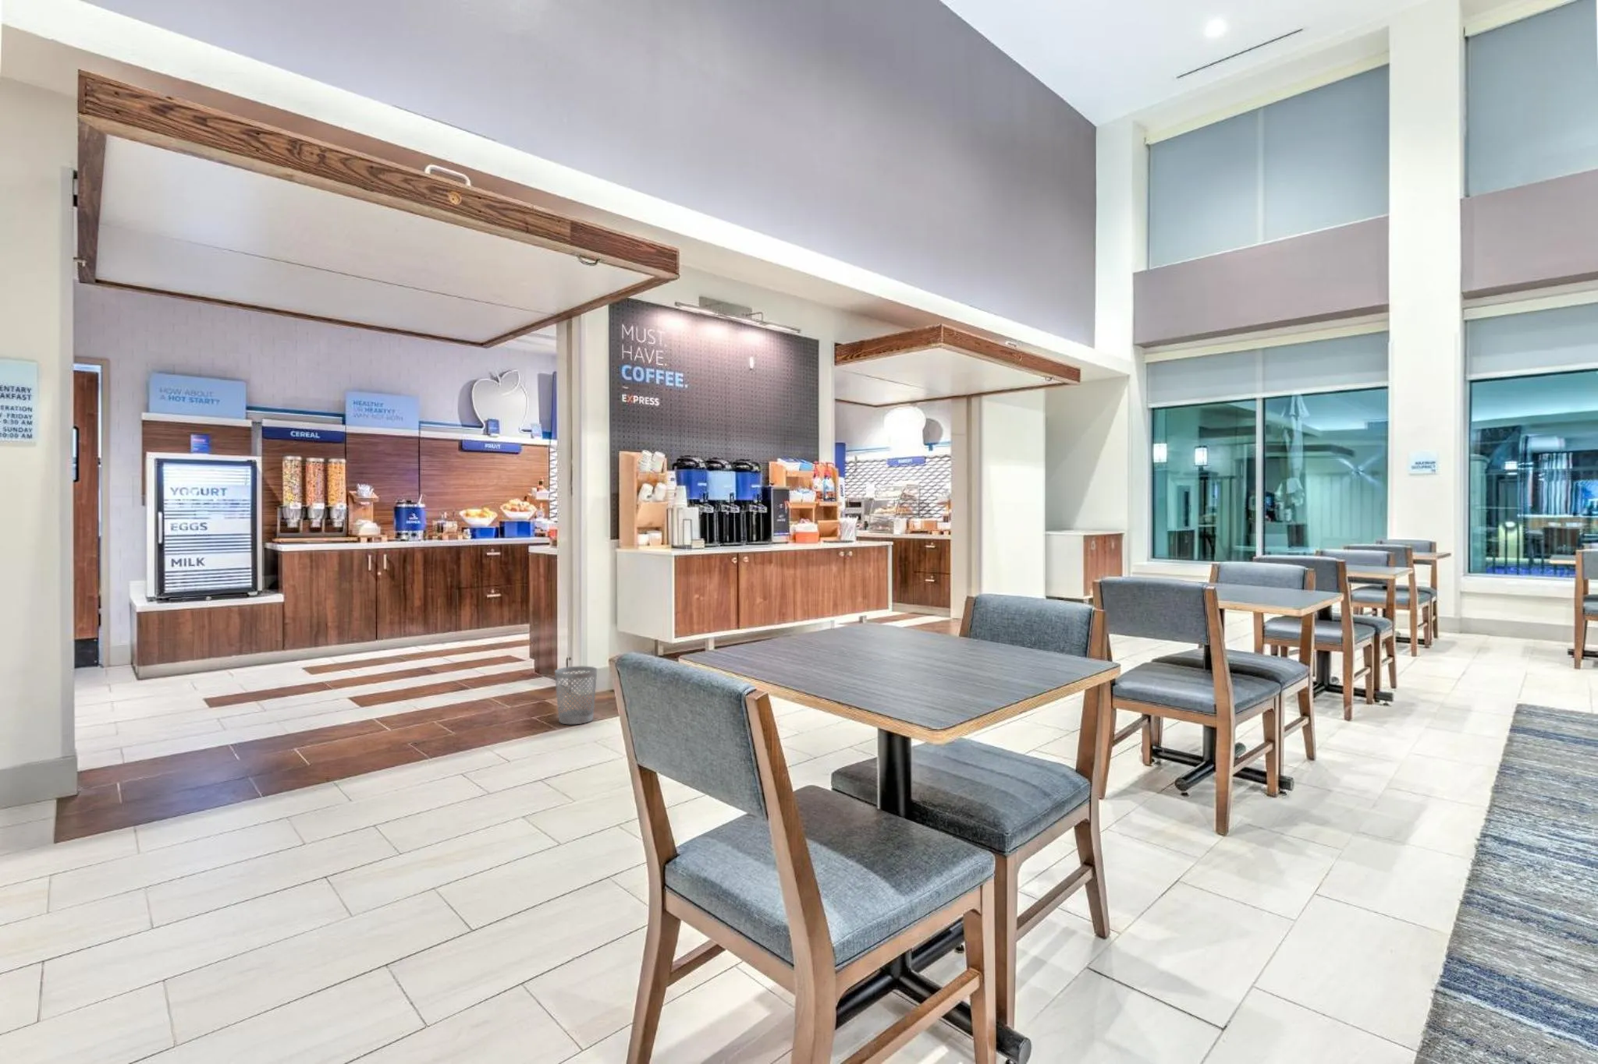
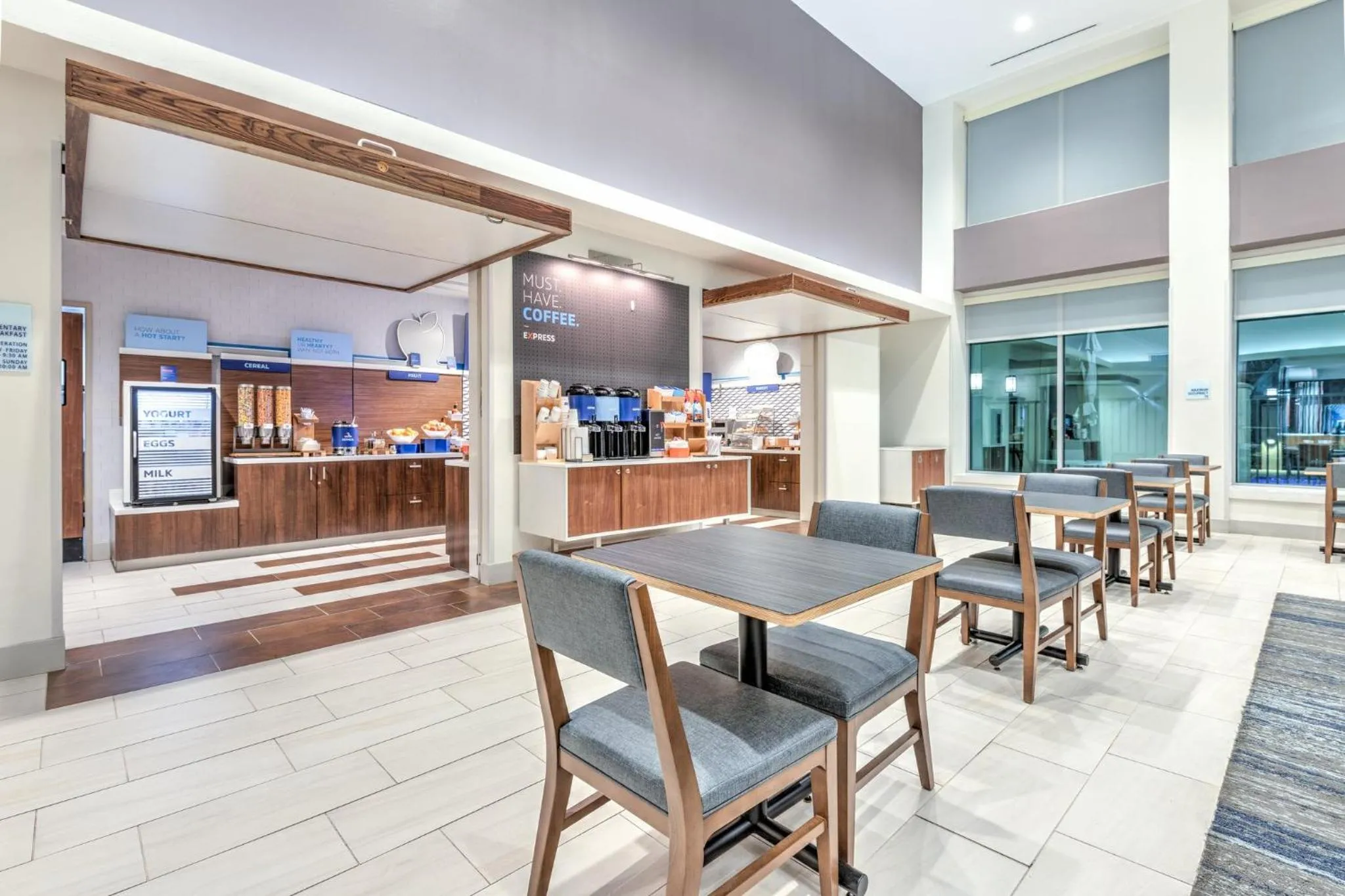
- wastebasket (576, 695)
